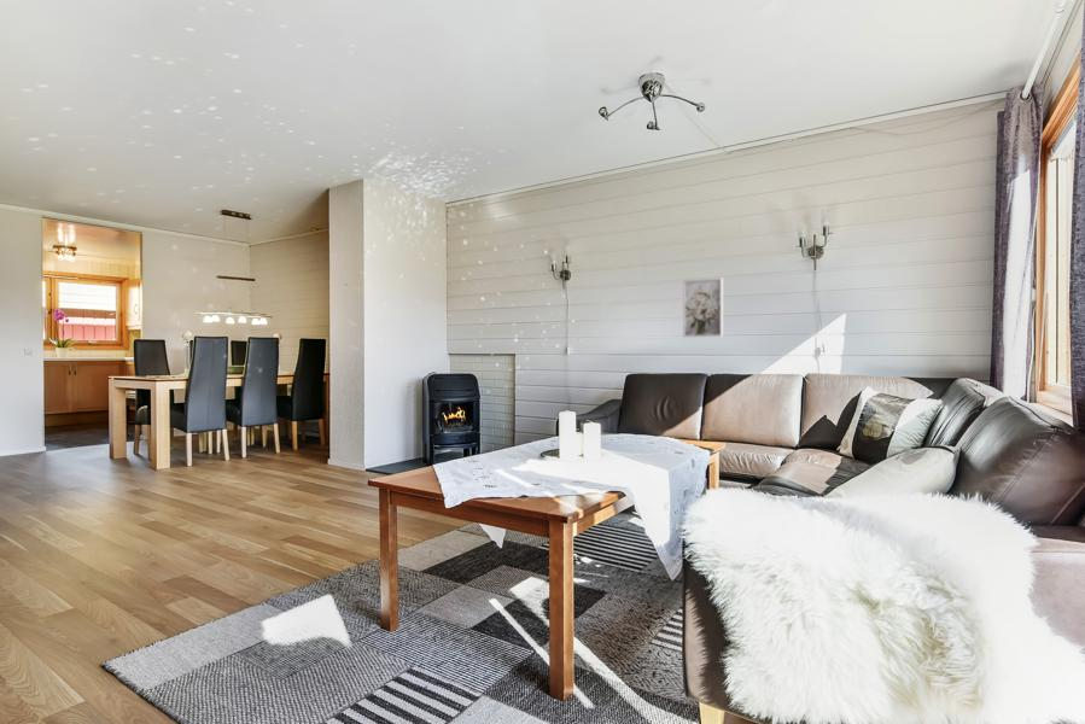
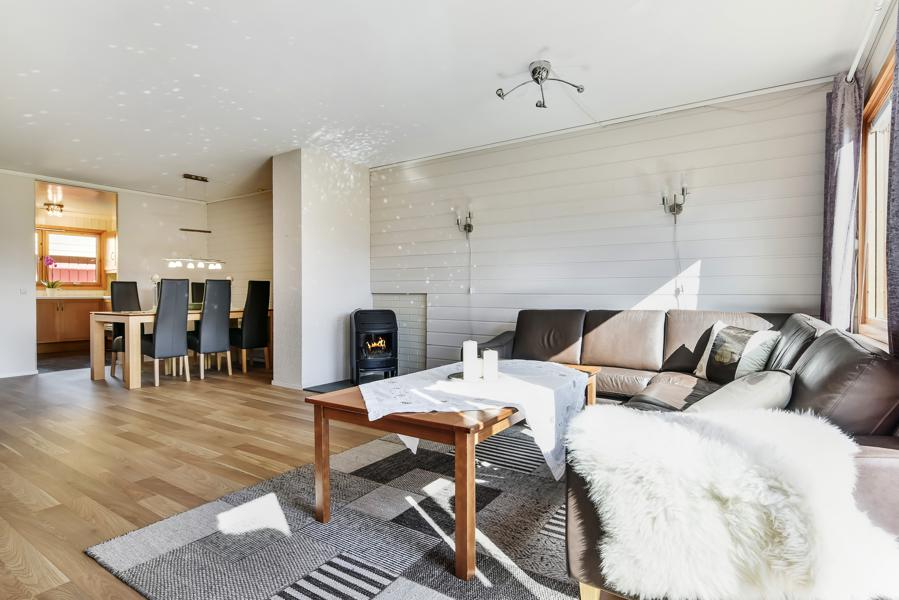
- wall art (702, 308)
